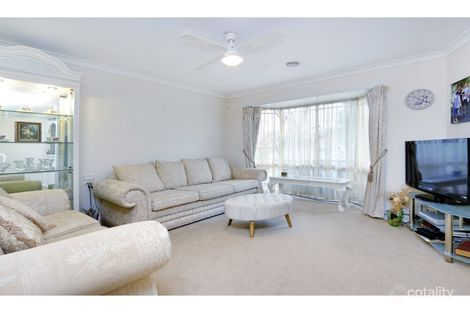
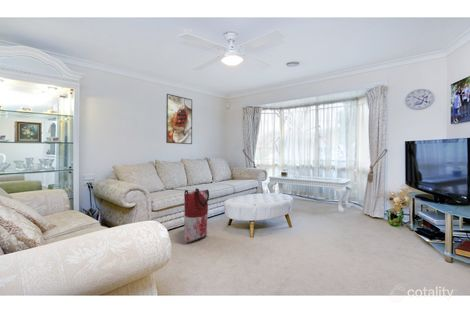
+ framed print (179, 120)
+ bag (196, 214)
